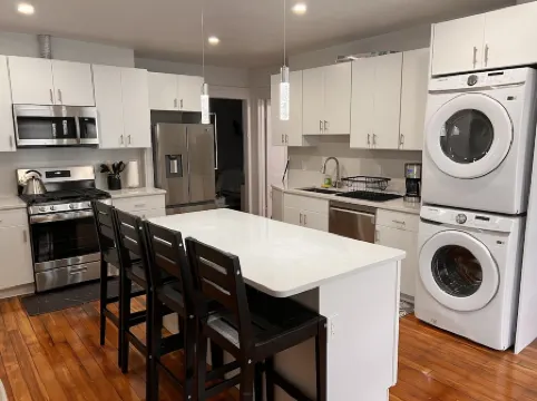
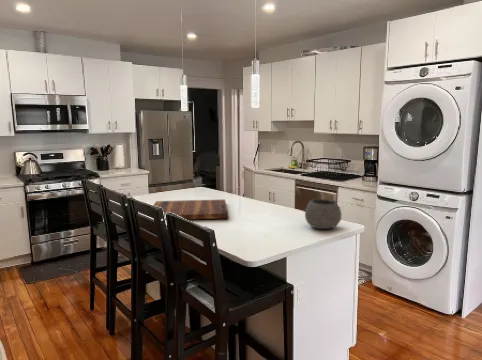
+ bowl (322, 214)
+ cutting board (189, 209)
